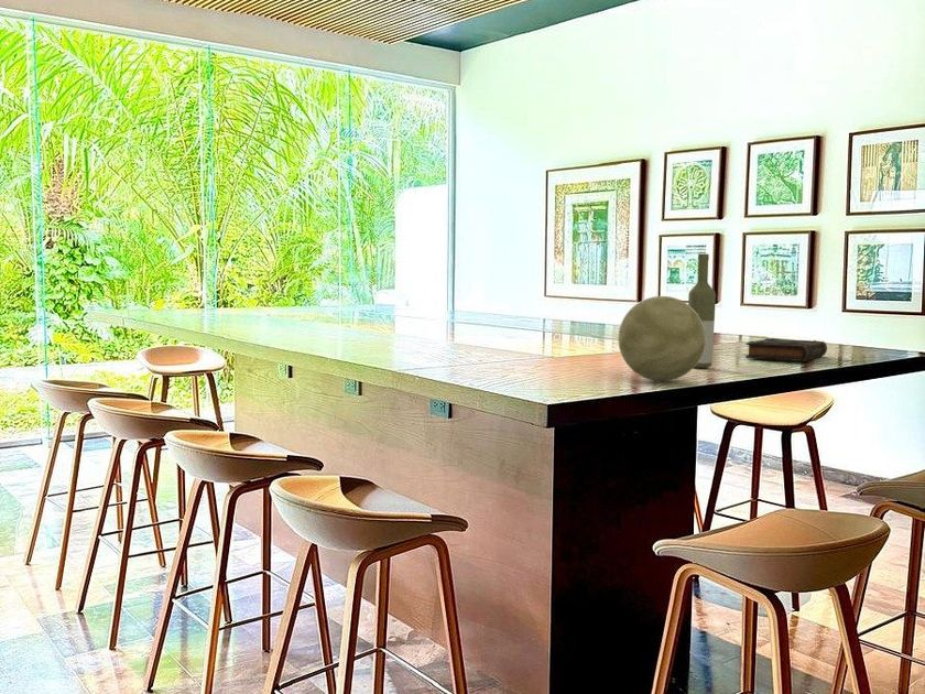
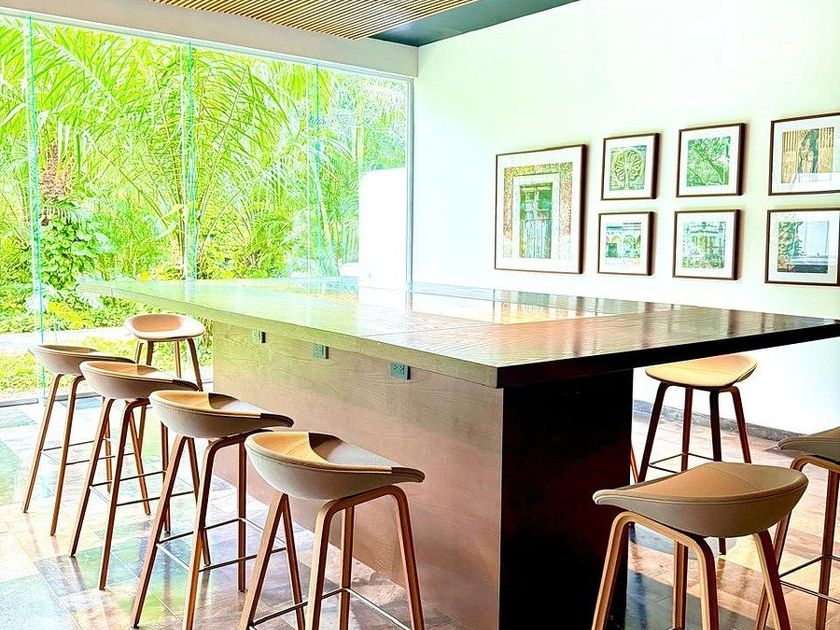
- decorative ball (661, 338)
- bottle (701, 311)
- book (786, 348)
